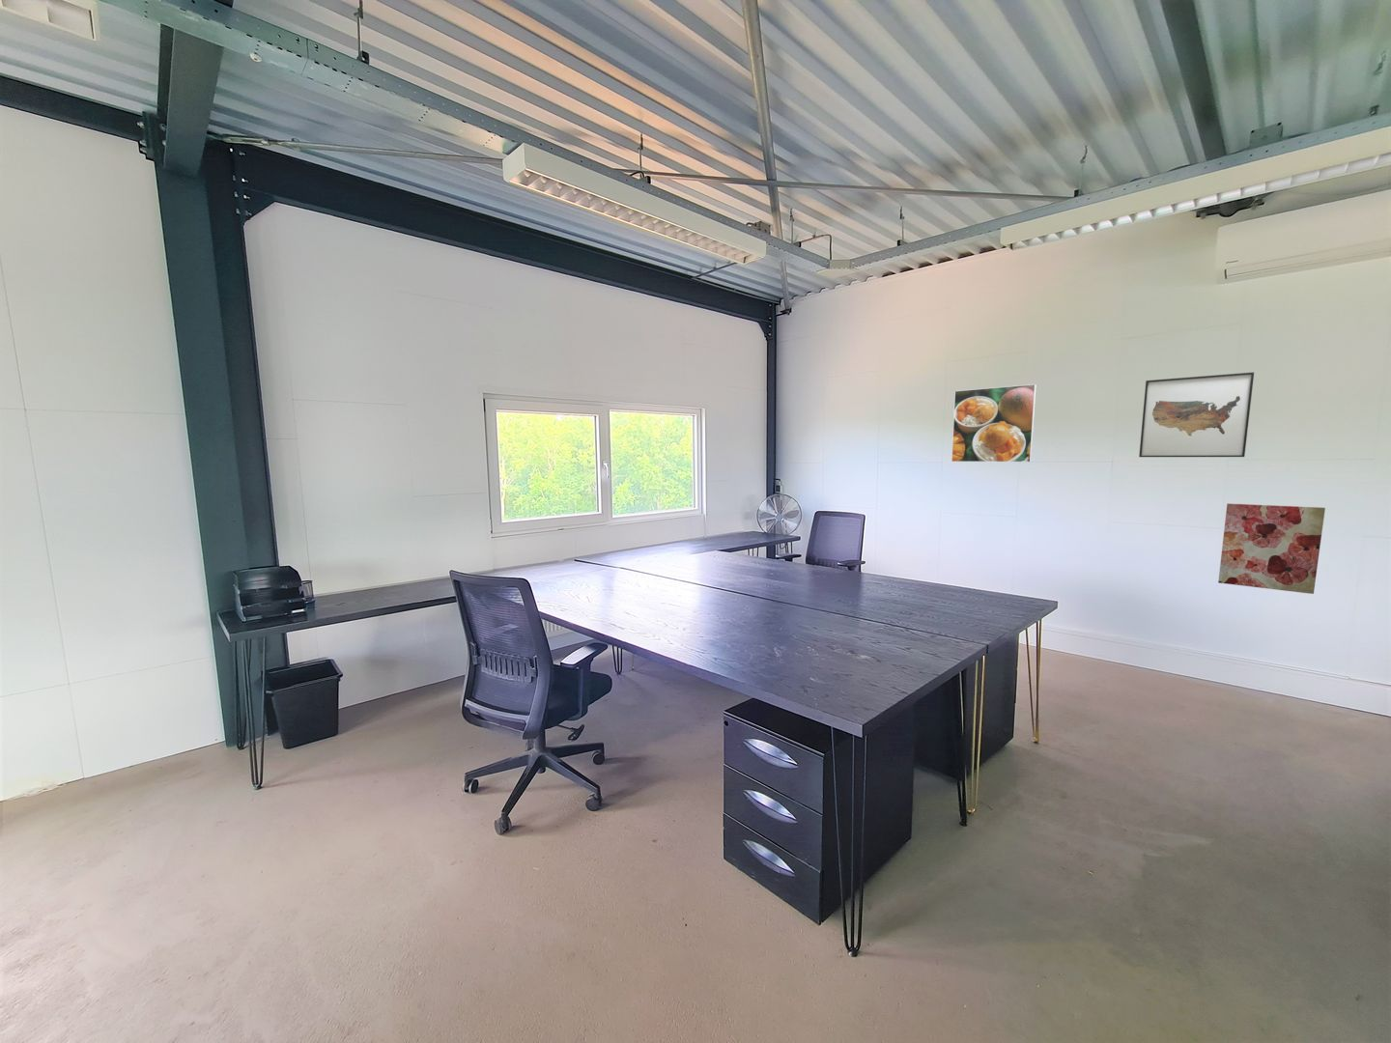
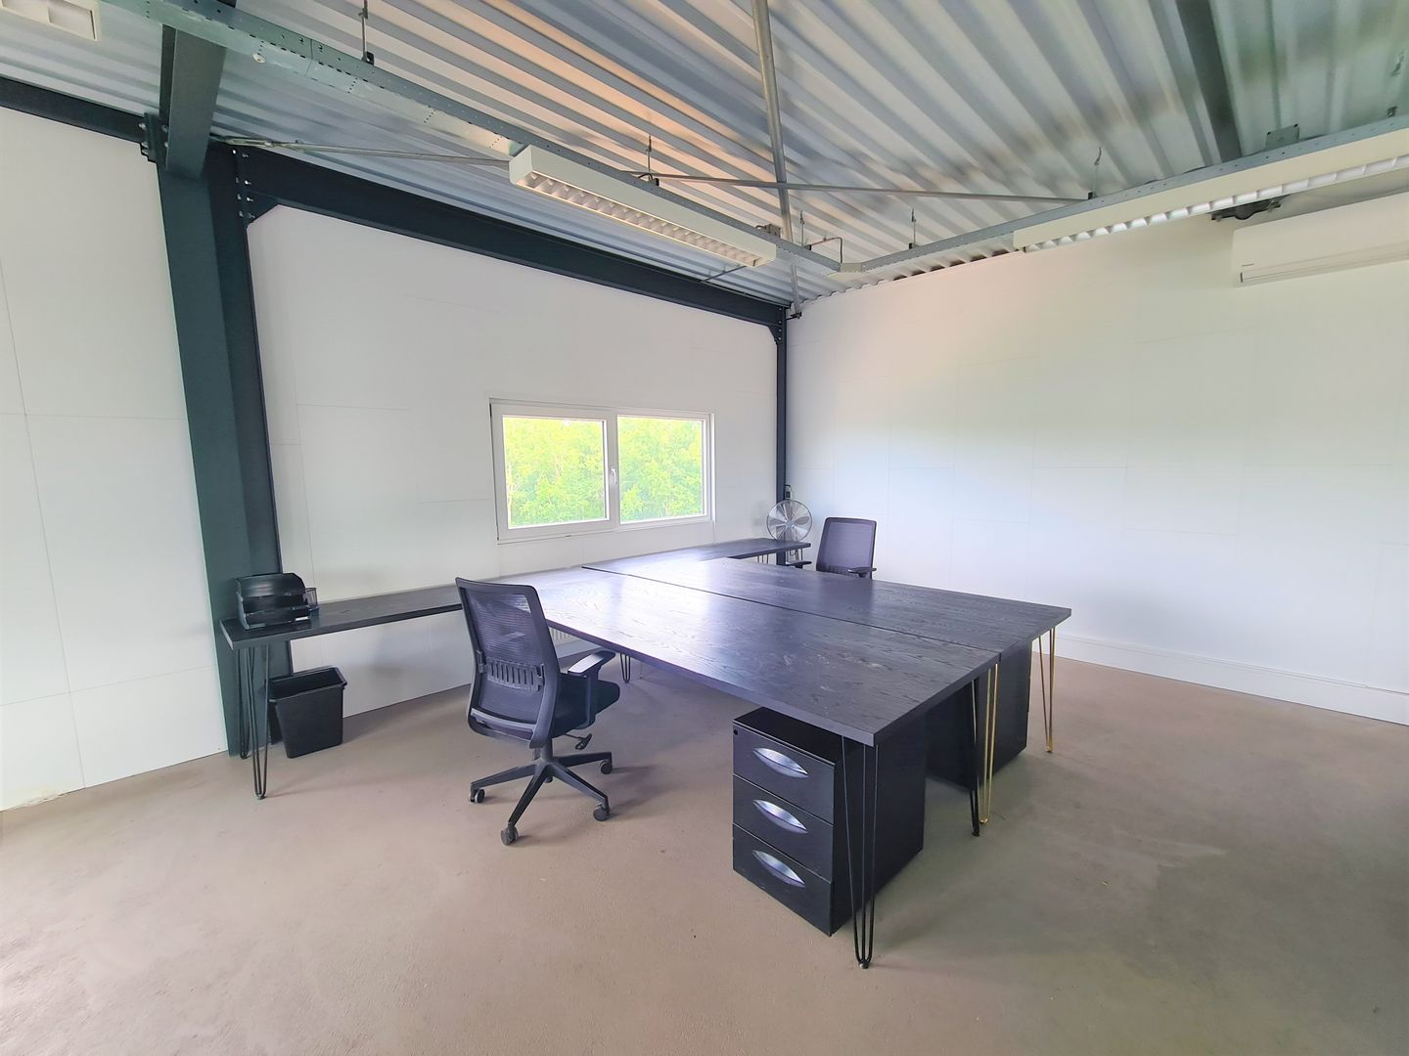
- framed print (991, 425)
- wall art (1193, 417)
- wall art (1268, 547)
